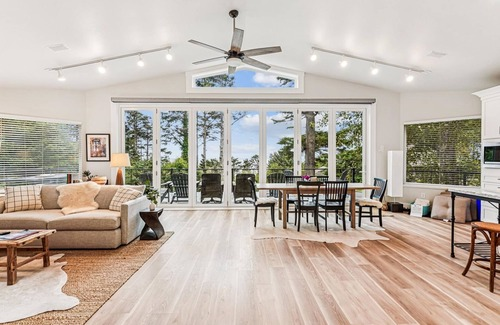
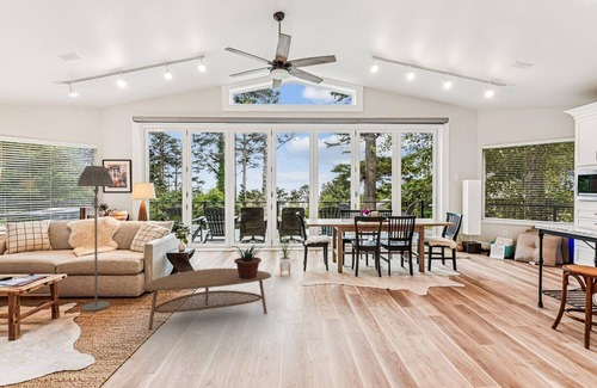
+ house plant (285, 252)
+ coffee table (209, 295)
+ potted plant (247, 260)
+ floor lamp (96, 236)
